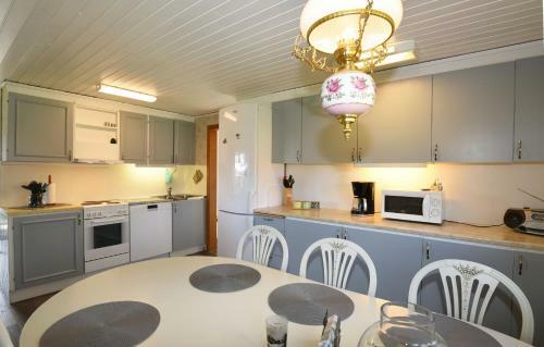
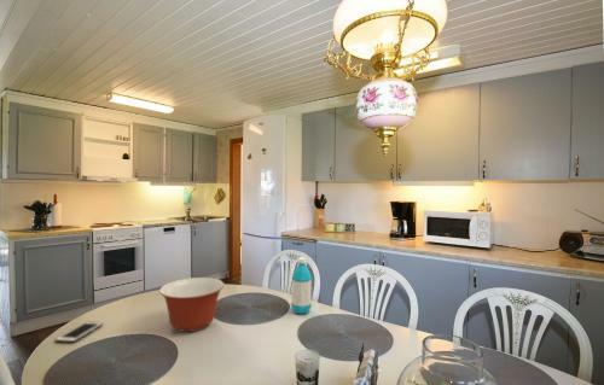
+ mixing bowl (192, 305)
+ cell phone (80, 331)
+ water bottle (301, 285)
